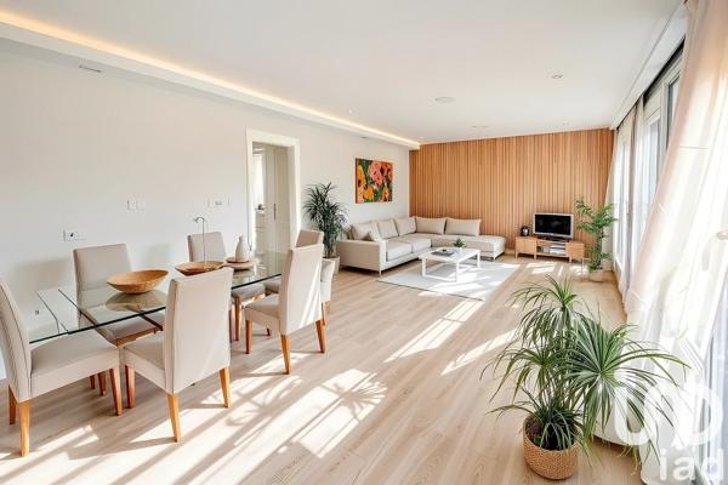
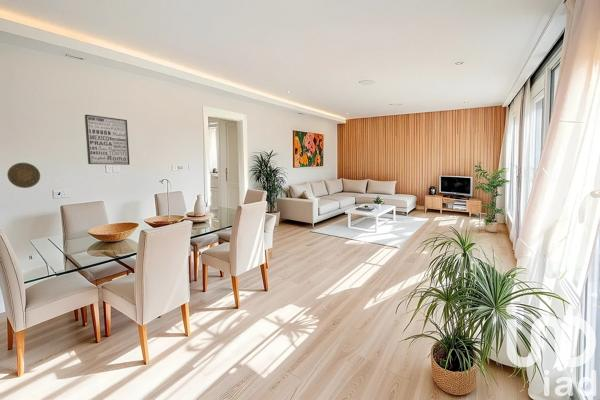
+ wall art (108, 141)
+ decorative plate (24, 175)
